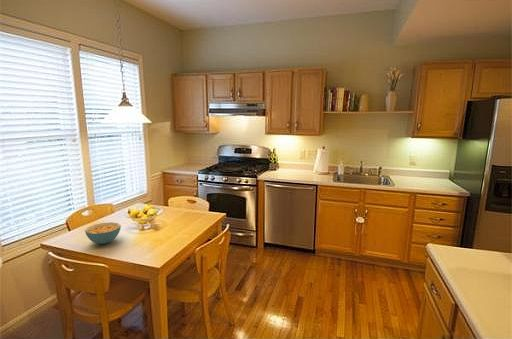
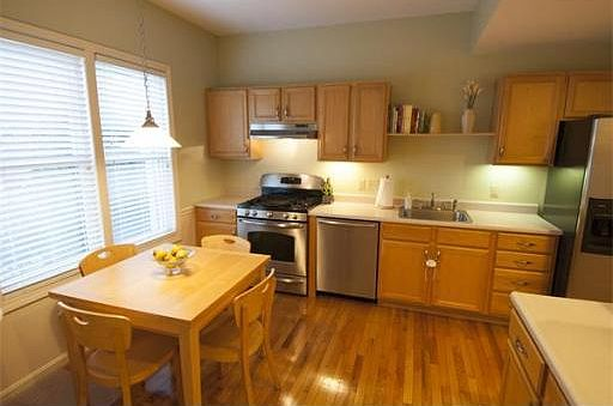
- cereal bowl (103, 234)
